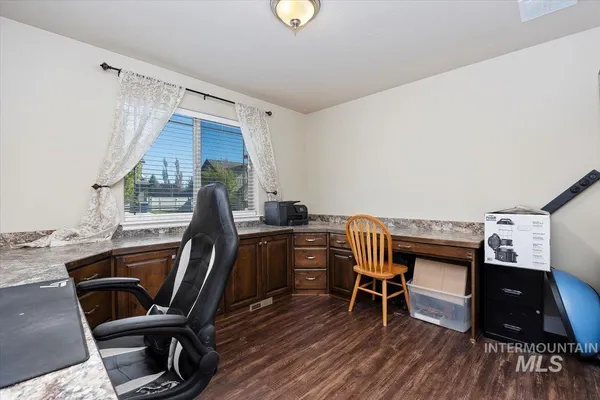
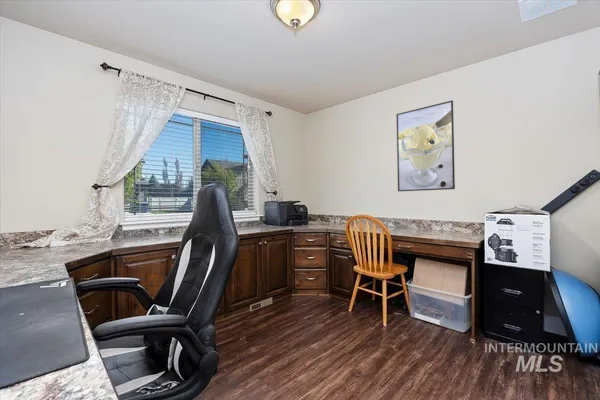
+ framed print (423, 149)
